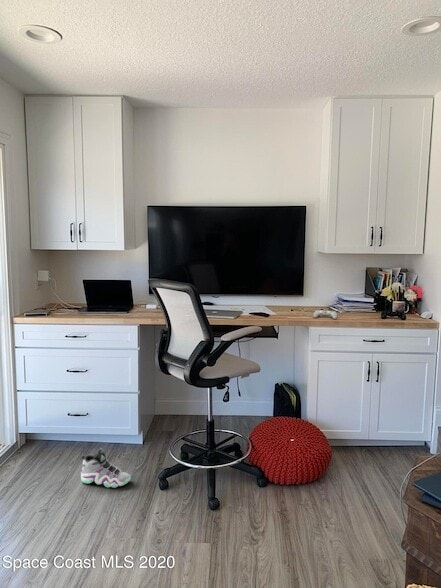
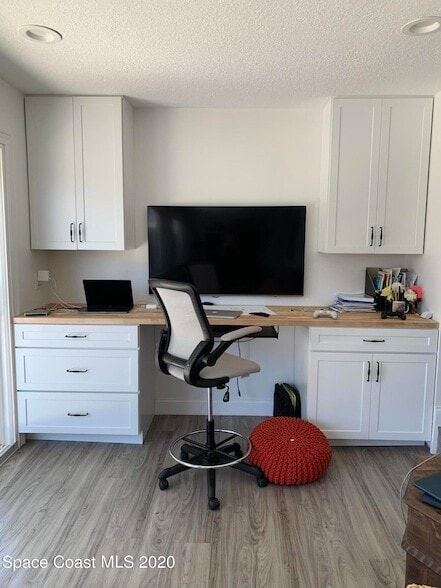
- sneaker (105, 465)
